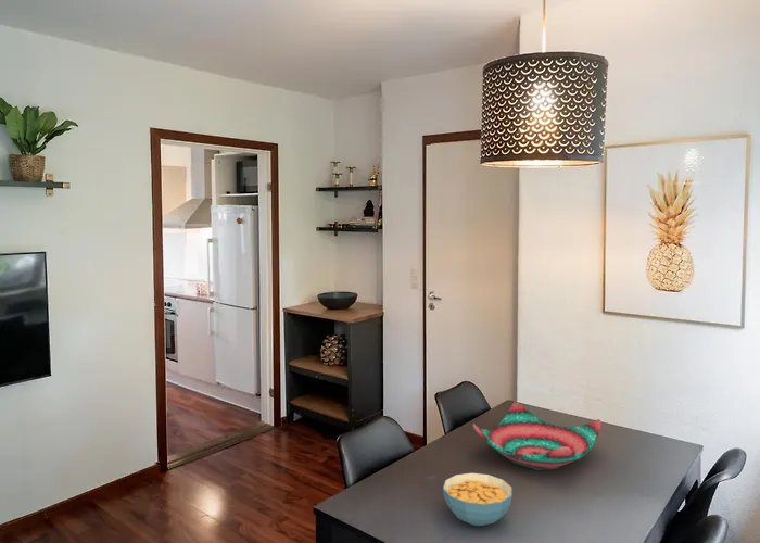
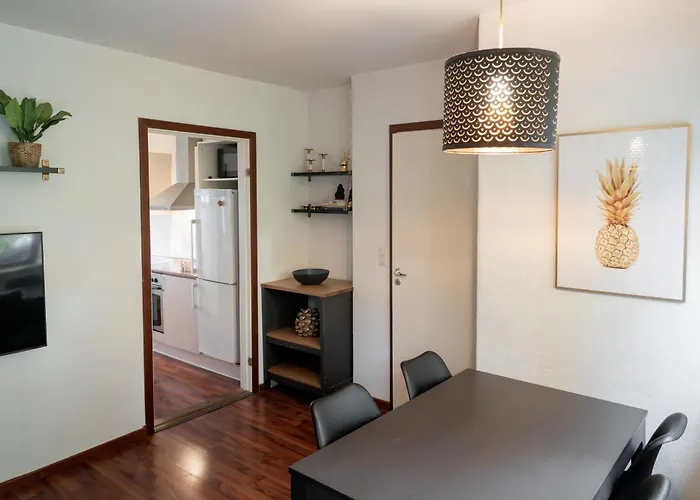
- cereal bowl (477, 504)
- decorative bowl (536, 440)
